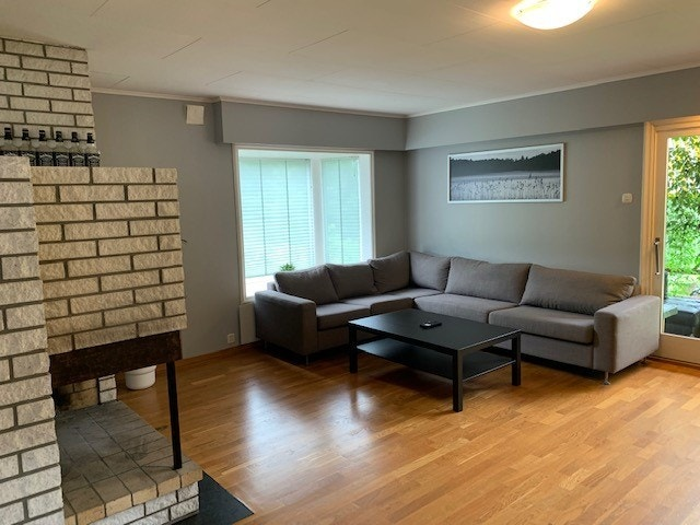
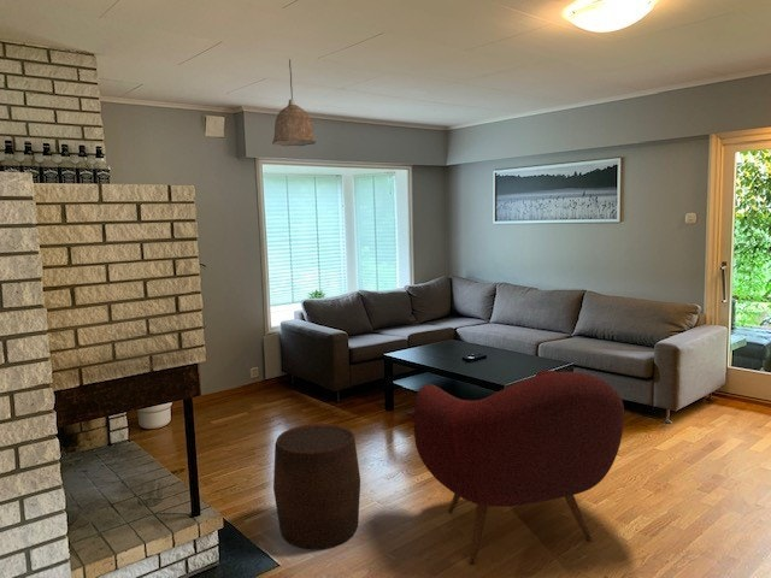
+ pendant lamp (292, 101)
+ stool (317, 483)
+ armchair (520, 449)
